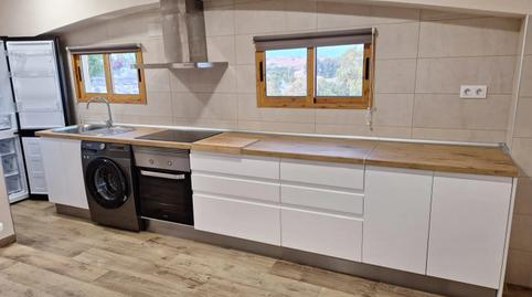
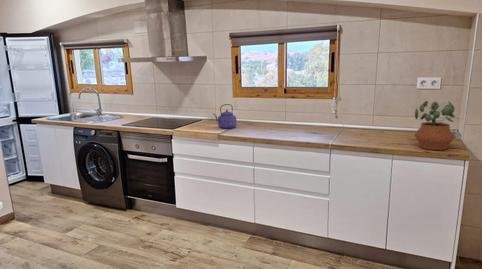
+ kettle (224, 116)
+ potted plant (434, 123)
